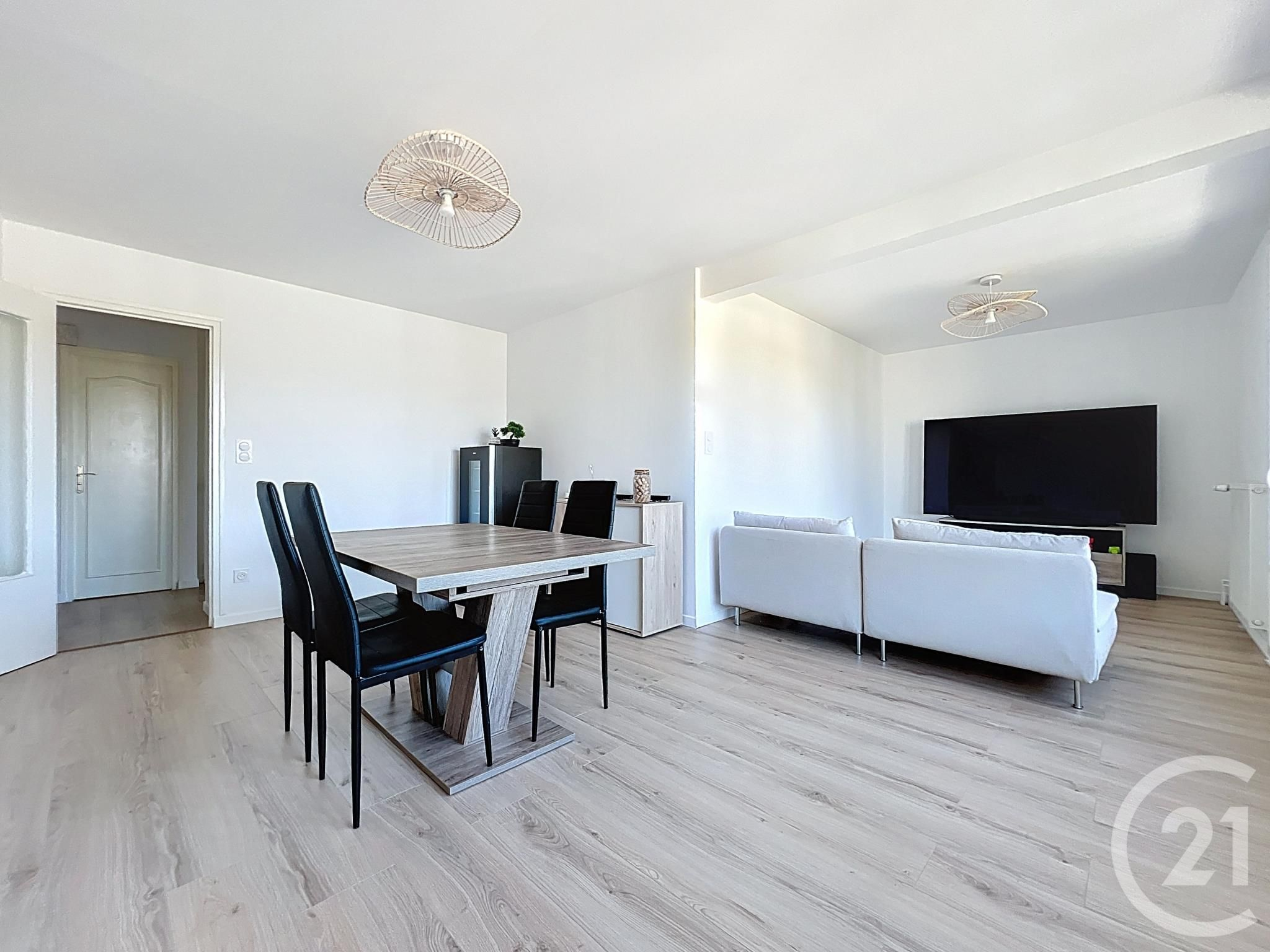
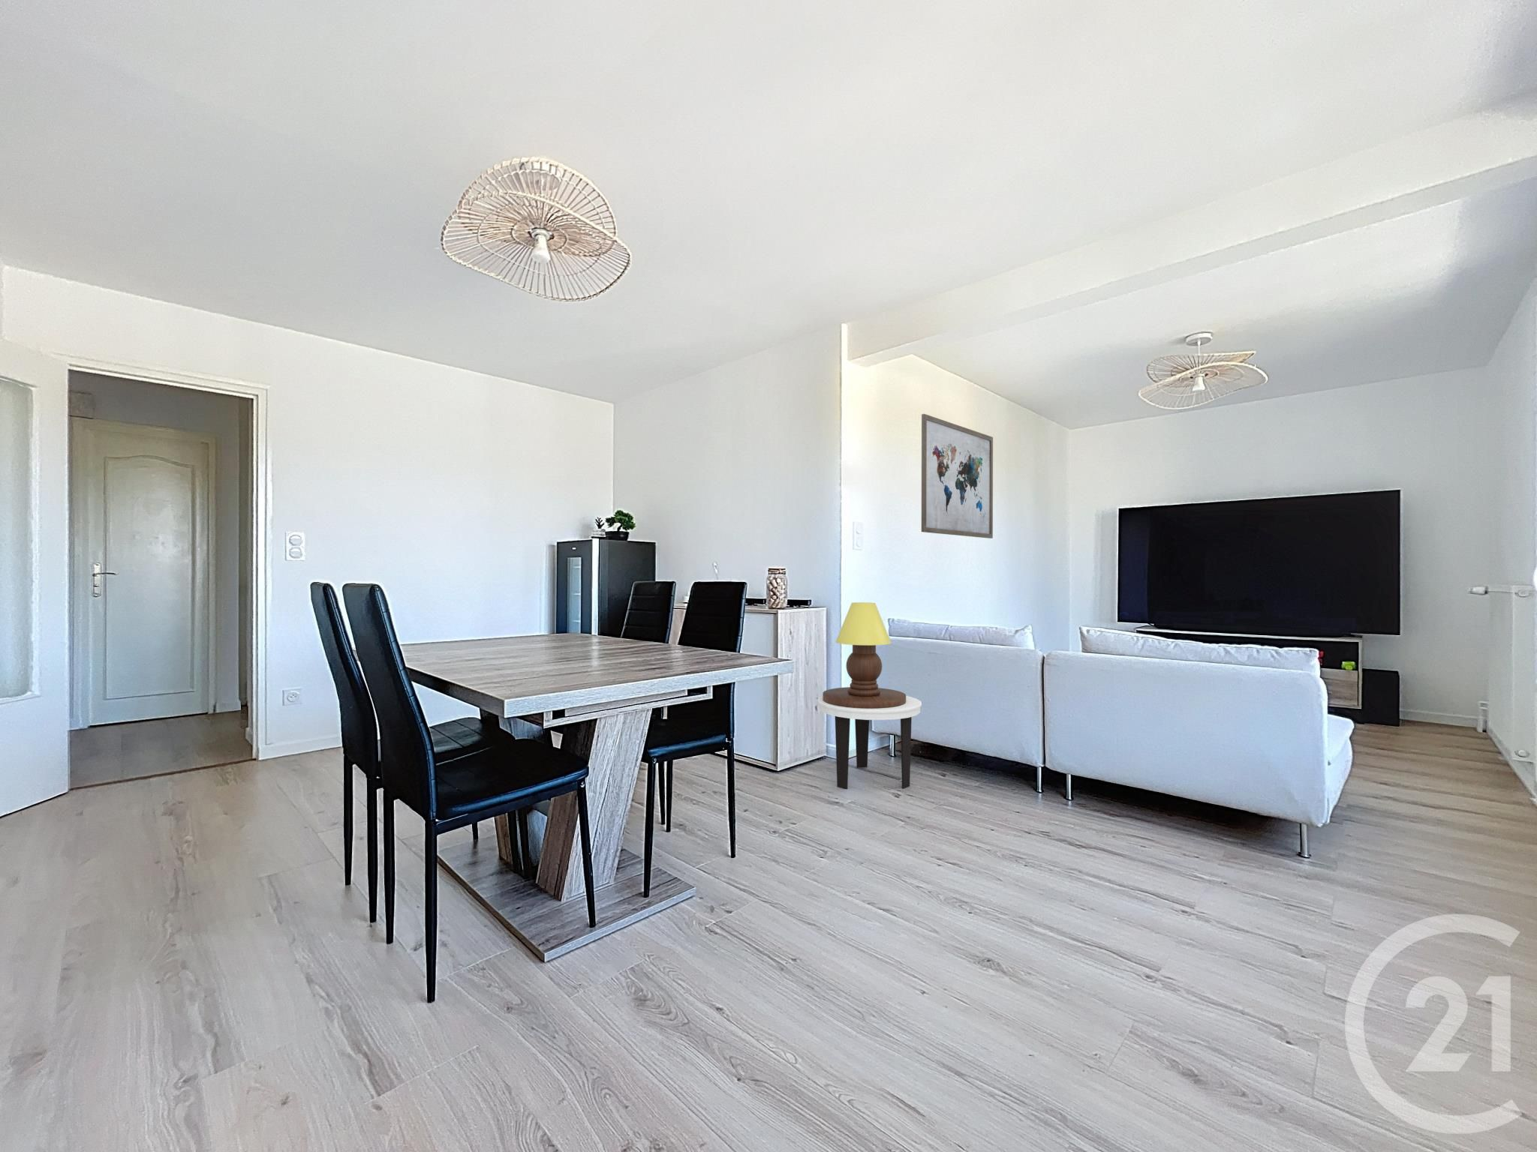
+ side table (868, 739)
+ table lamp (864, 651)
+ wall art (960, 480)
